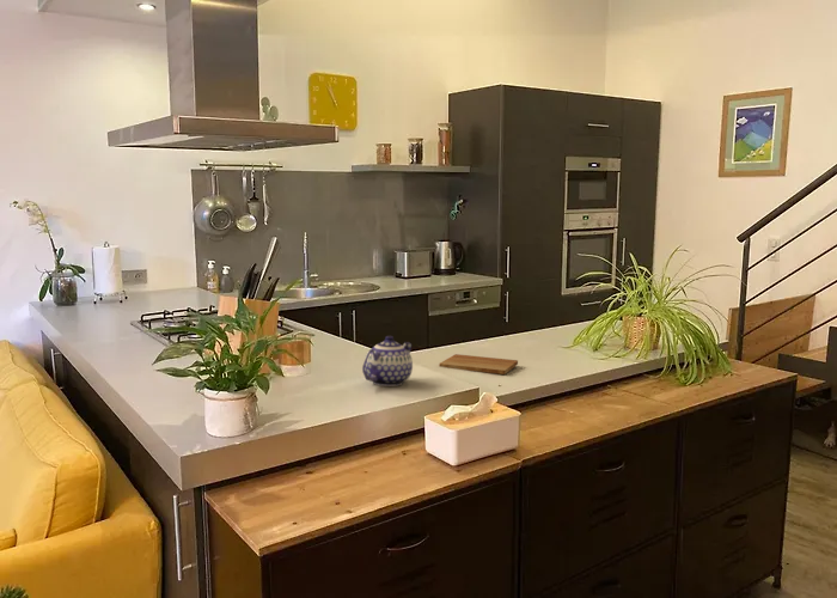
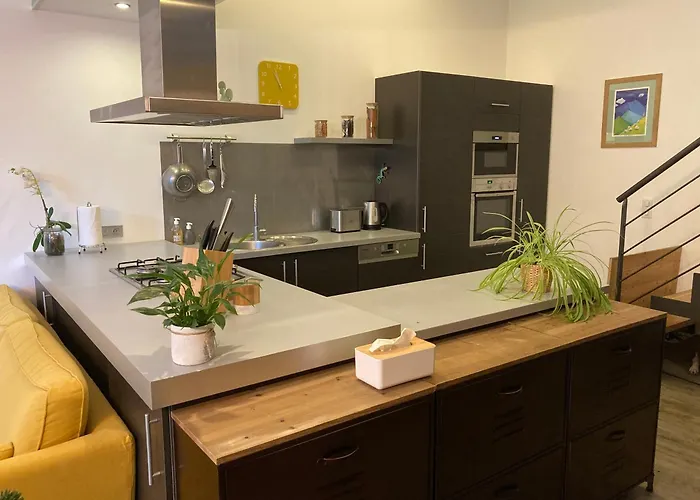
- teapot (387, 359)
- cutting board (478, 364)
